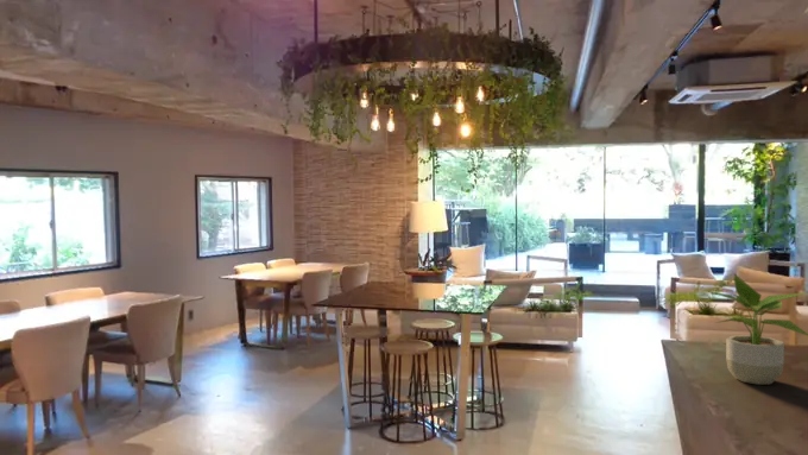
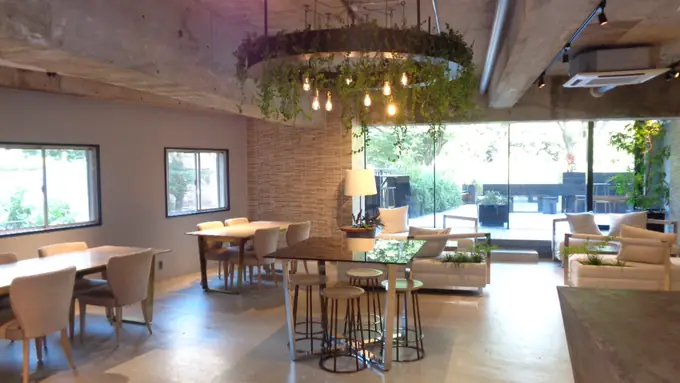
- potted plant (756, 329)
